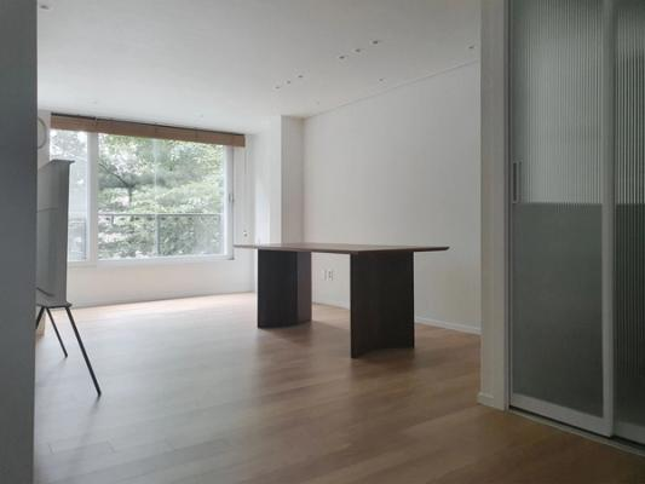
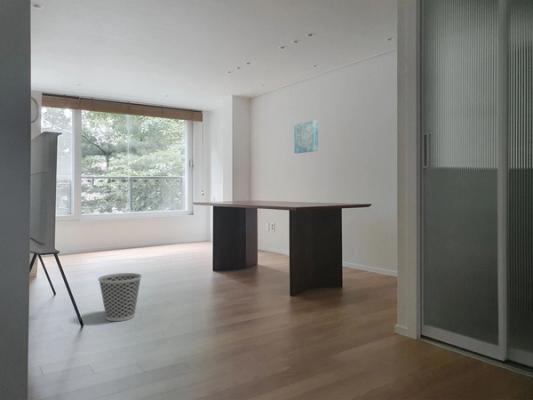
+ wastebasket (120, 296)
+ wall art (305, 137)
